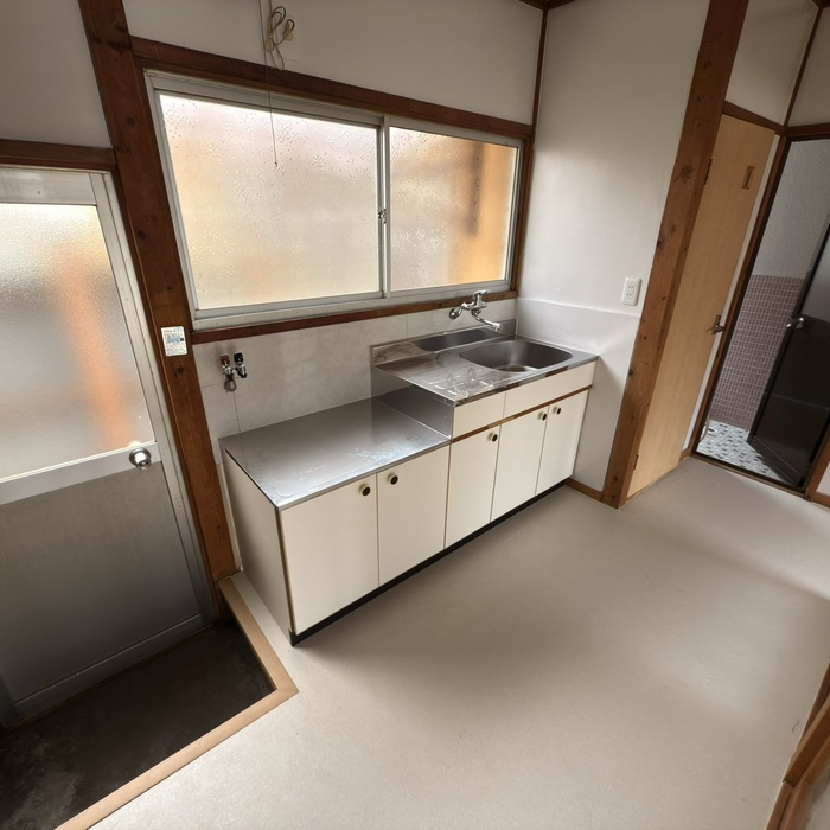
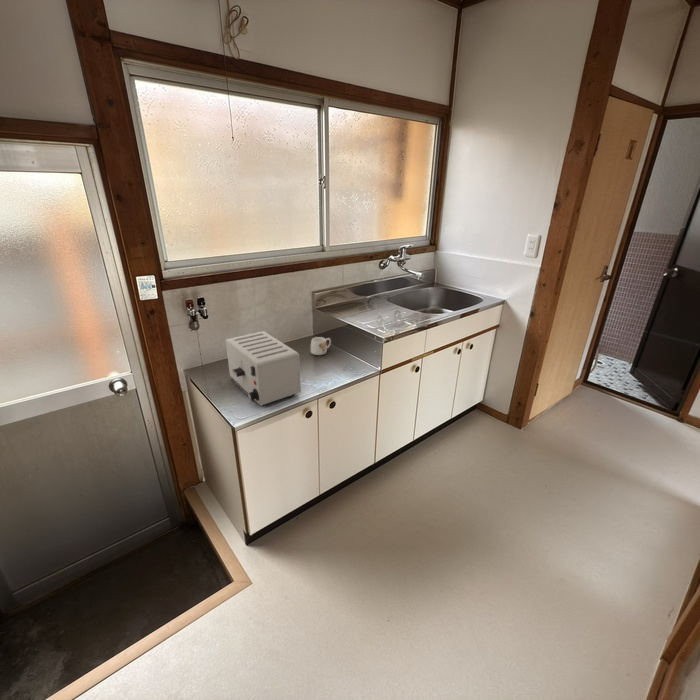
+ toaster (259, 367)
+ mug (321, 345)
